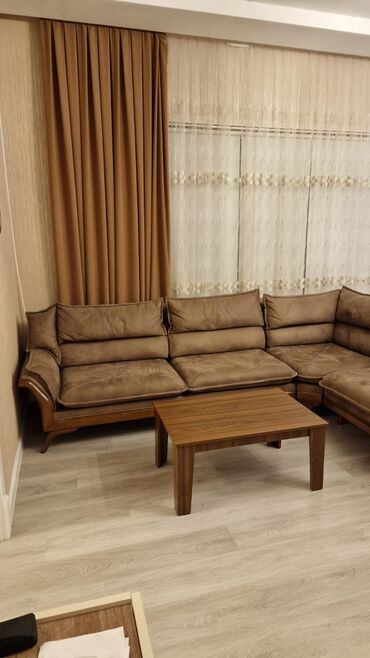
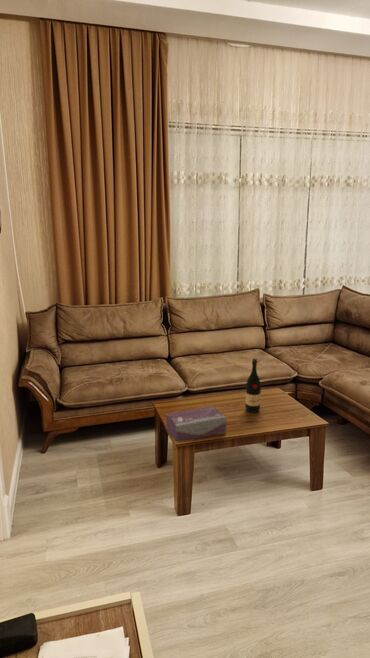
+ wine bottle (253, 384)
+ tissue box (195, 422)
